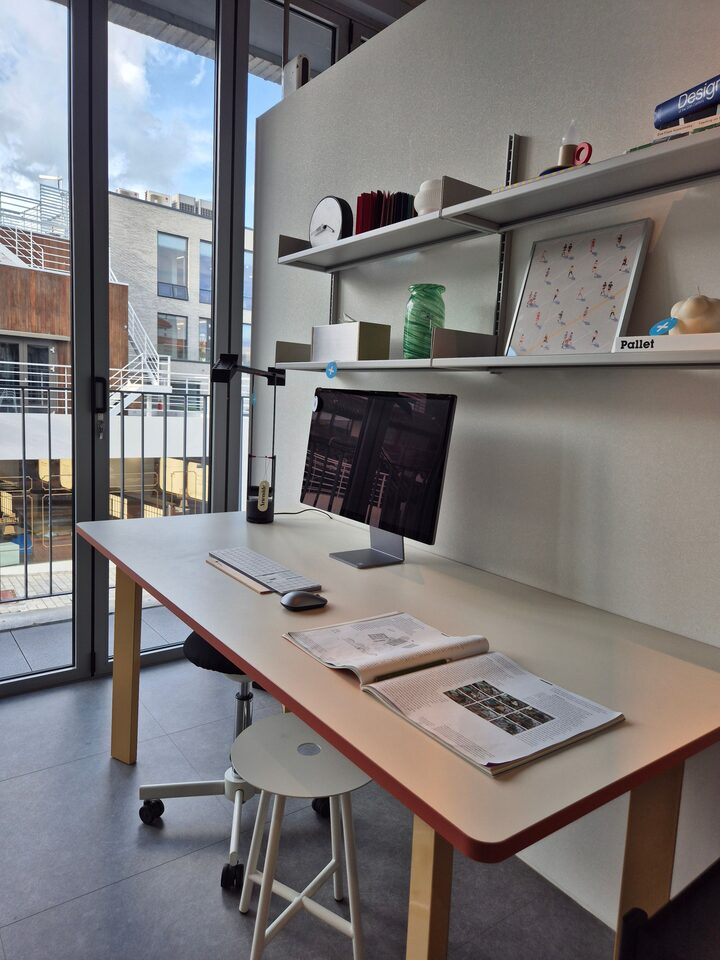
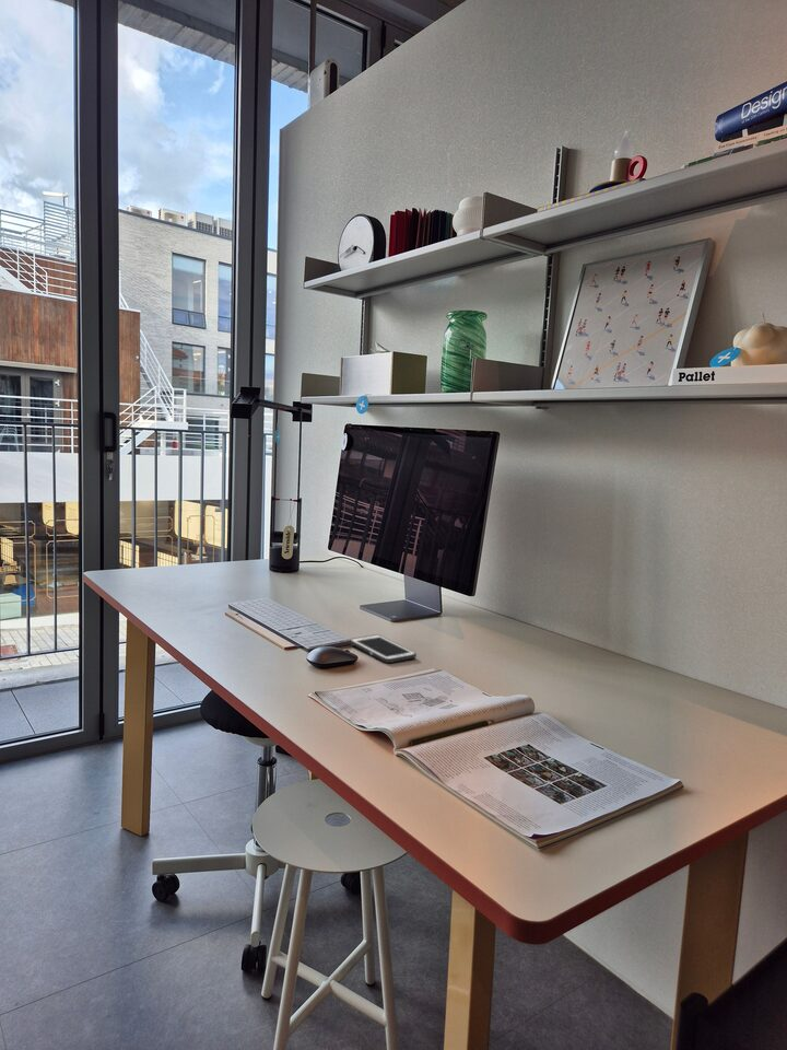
+ cell phone (381, 648)
